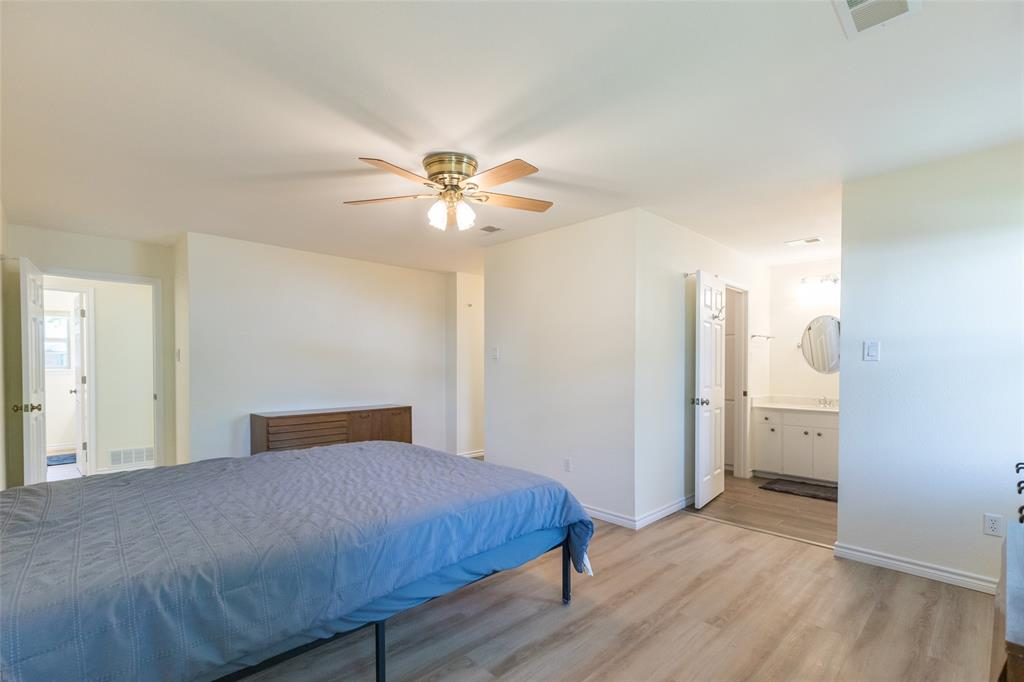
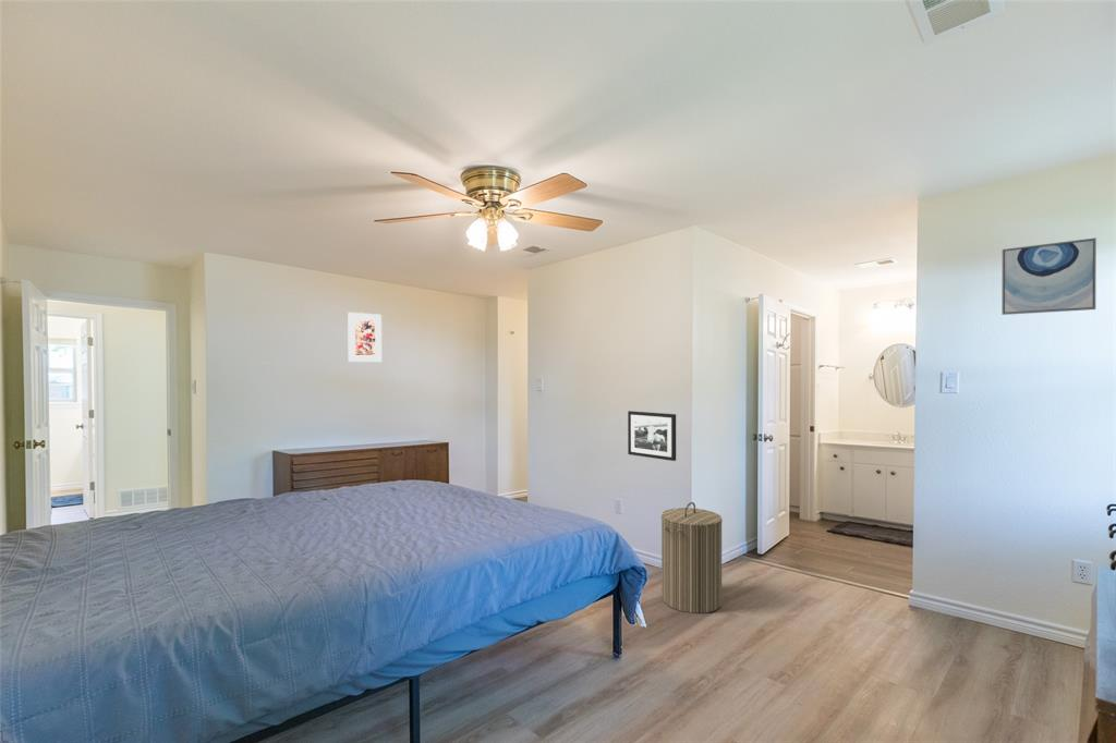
+ picture frame (651, 435)
+ wall art (1046, 278)
+ laundry hamper (691, 551)
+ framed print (365, 337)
